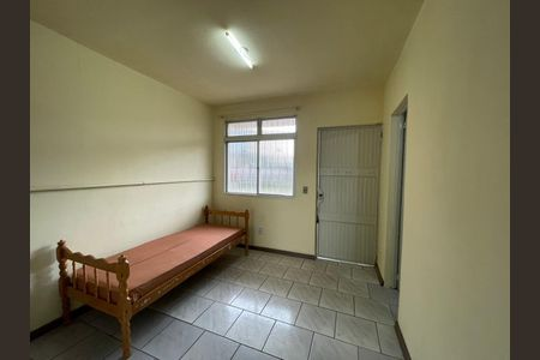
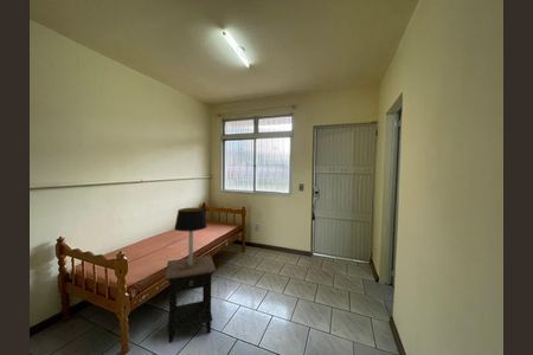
+ table lamp (191, 237)
+ side table (190, 289)
